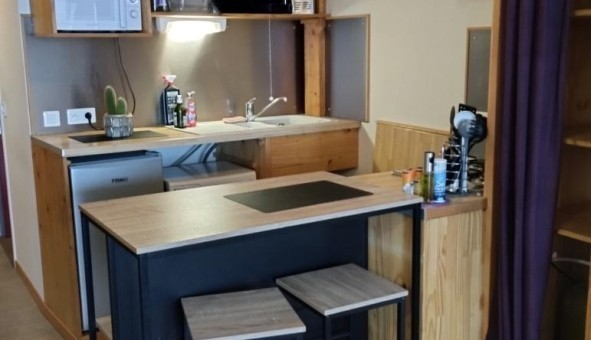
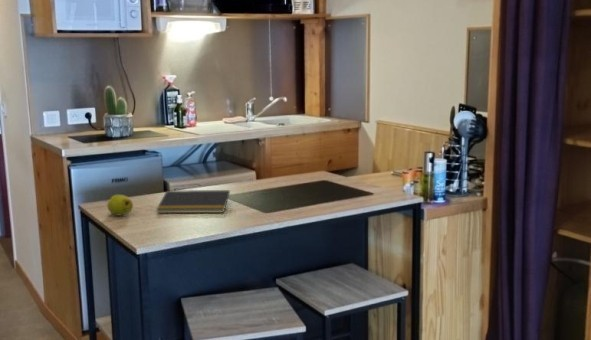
+ fruit (119, 203)
+ notepad (194, 201)
